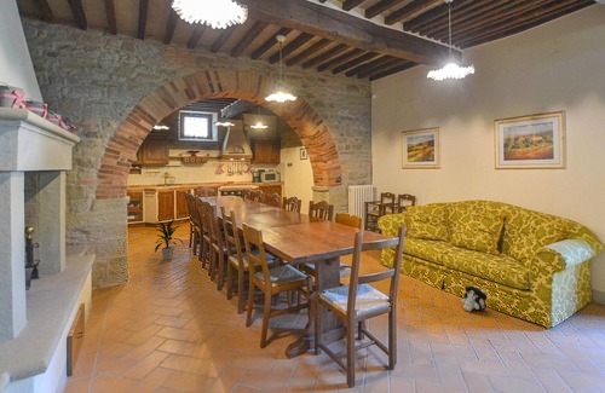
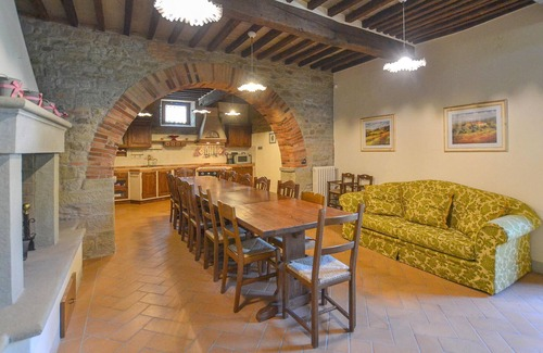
- plush toy (474, 299)
- indoor plant (166, 238)
